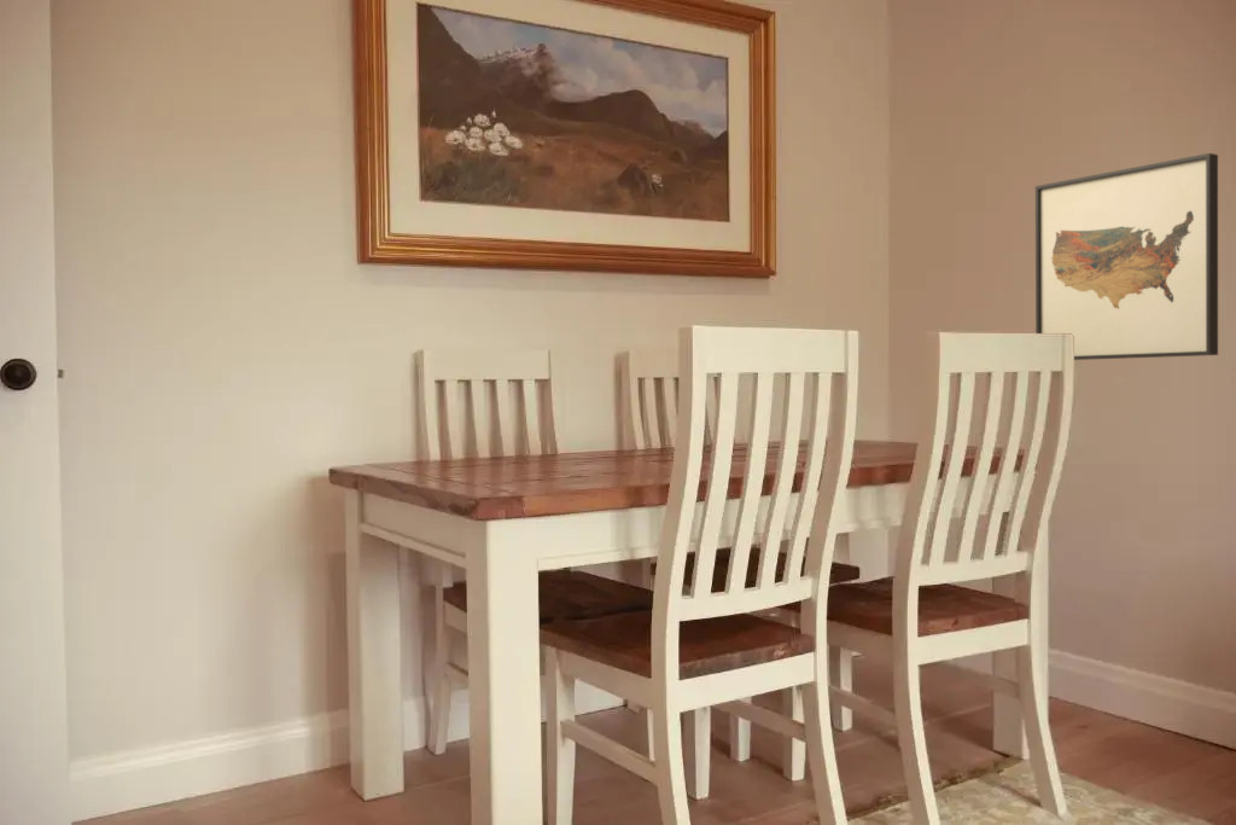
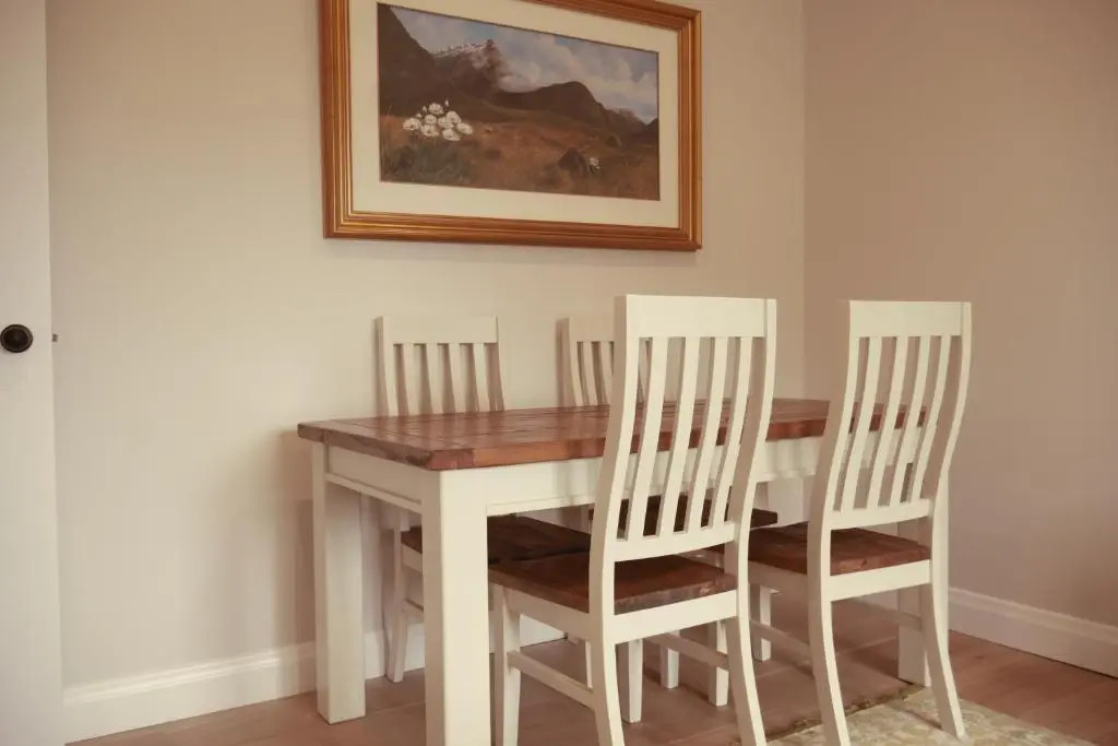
- wall art (1120, 265)
